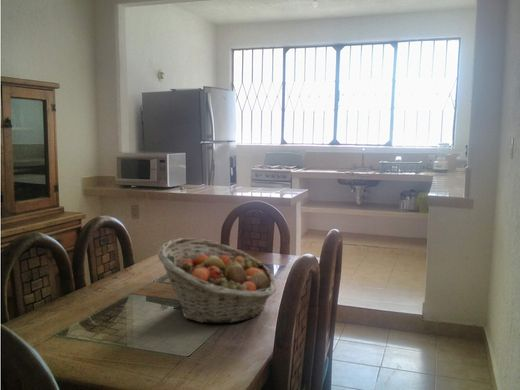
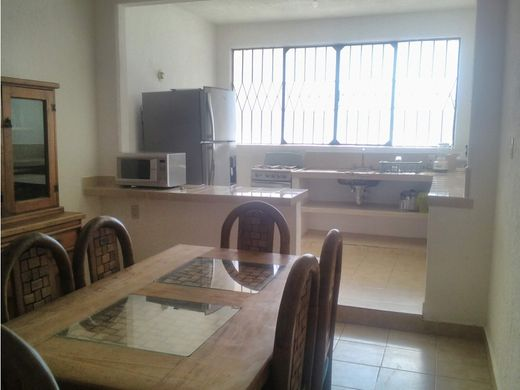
- fruit basket (218, 275)
